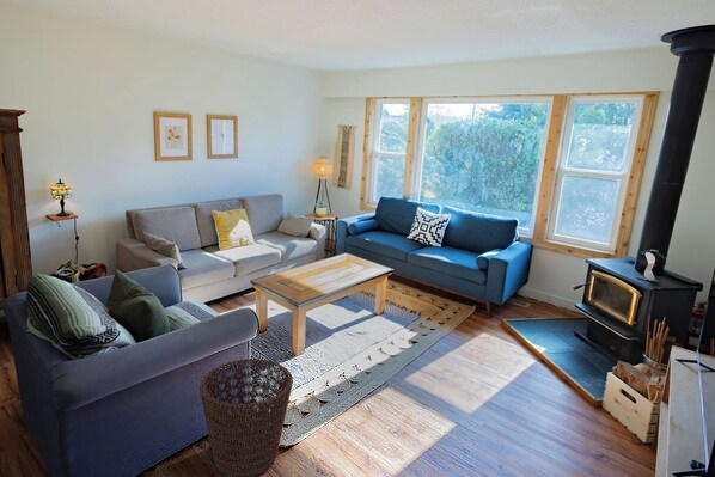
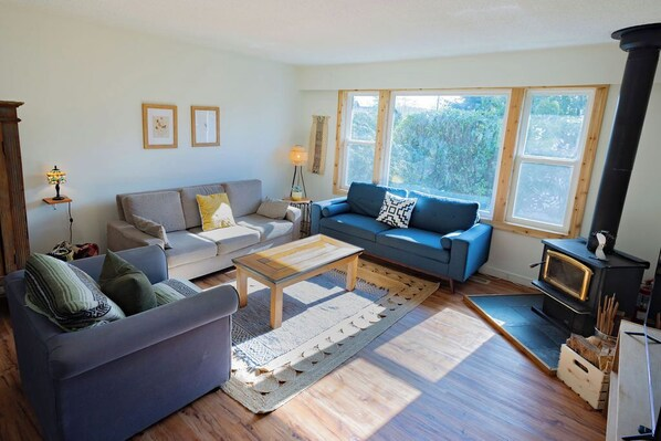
- basket (246, 418)
